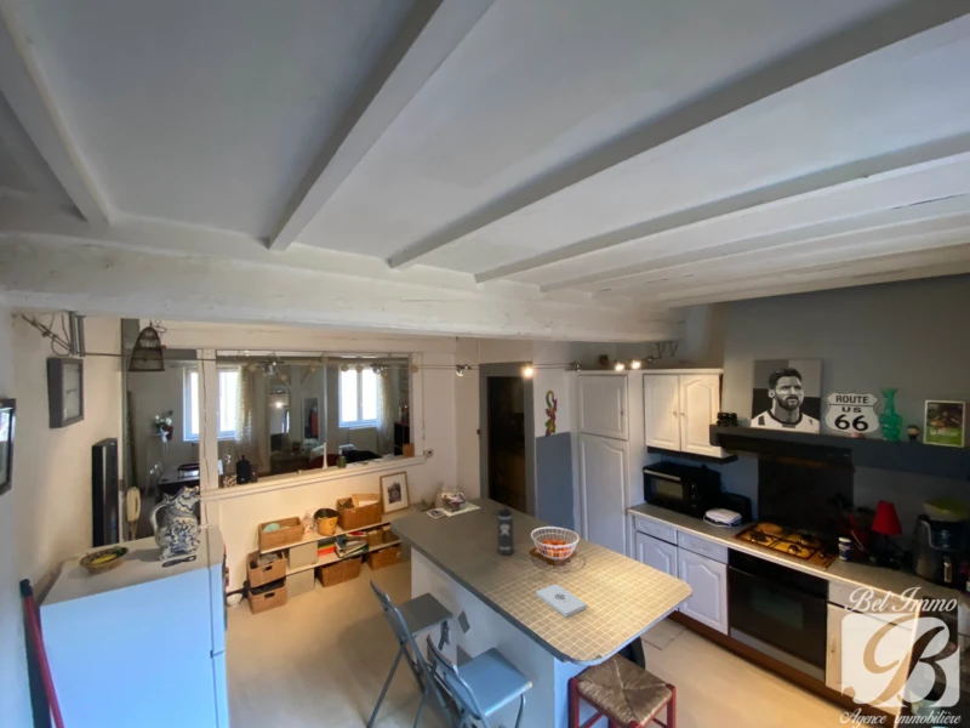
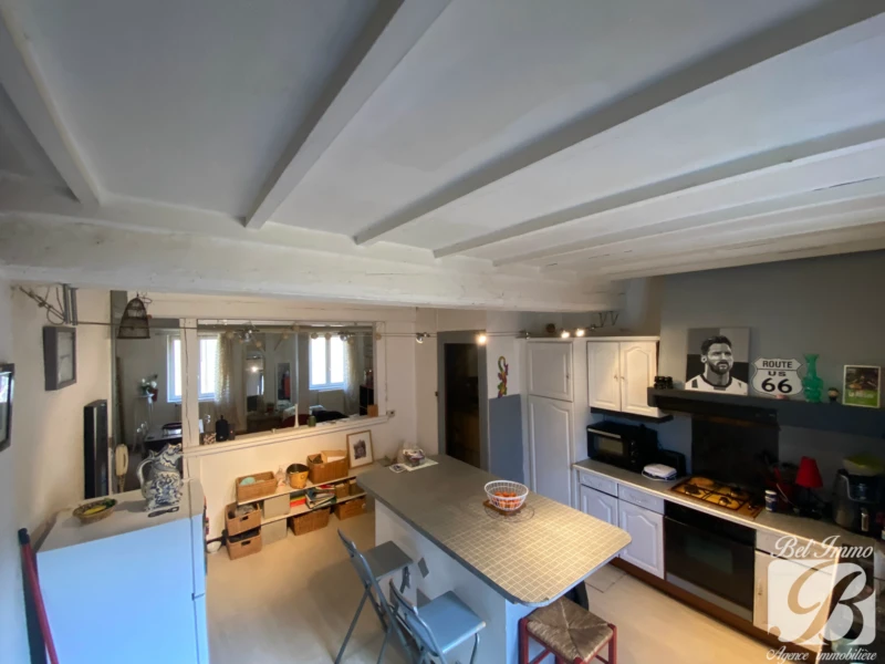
- thermos bottle (503, 527)
- notepad (560, 599)
